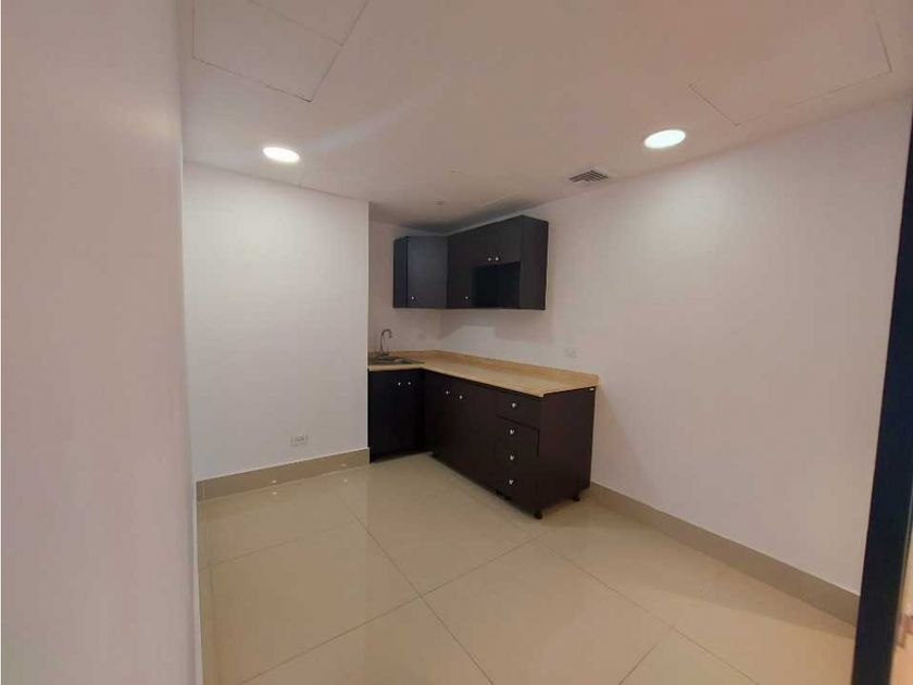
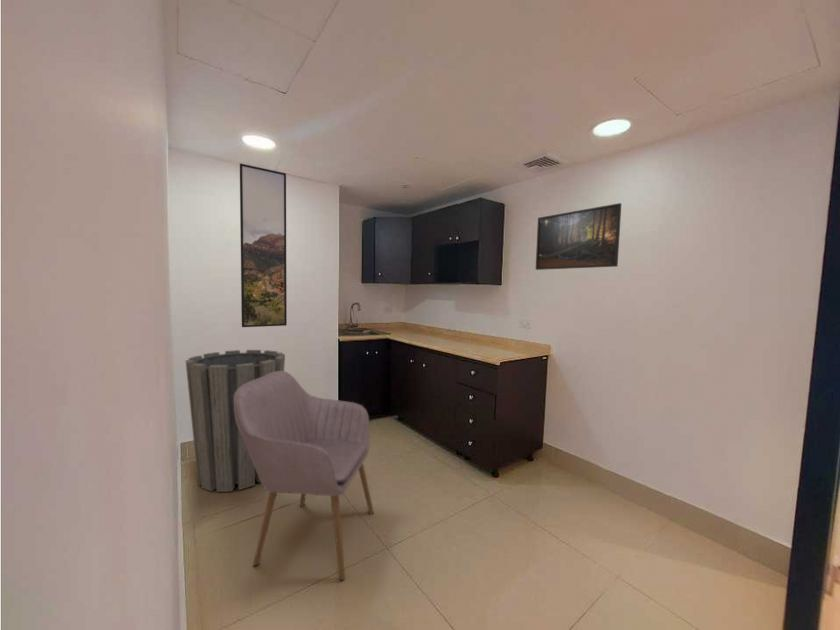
+ trash can (234, 414)
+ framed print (574, 239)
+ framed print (264, 248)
+ chair (309, 458)
